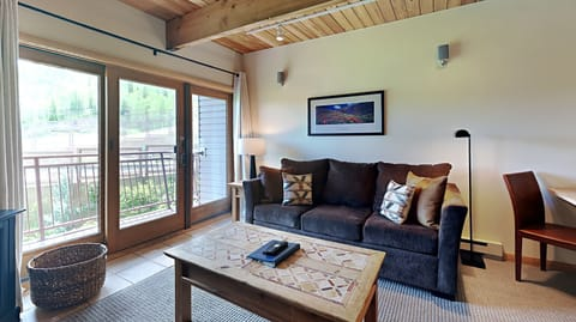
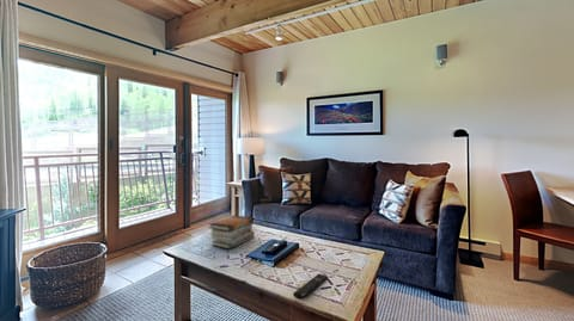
+ book stack (232, 230)
+ remote control (311, 285)
